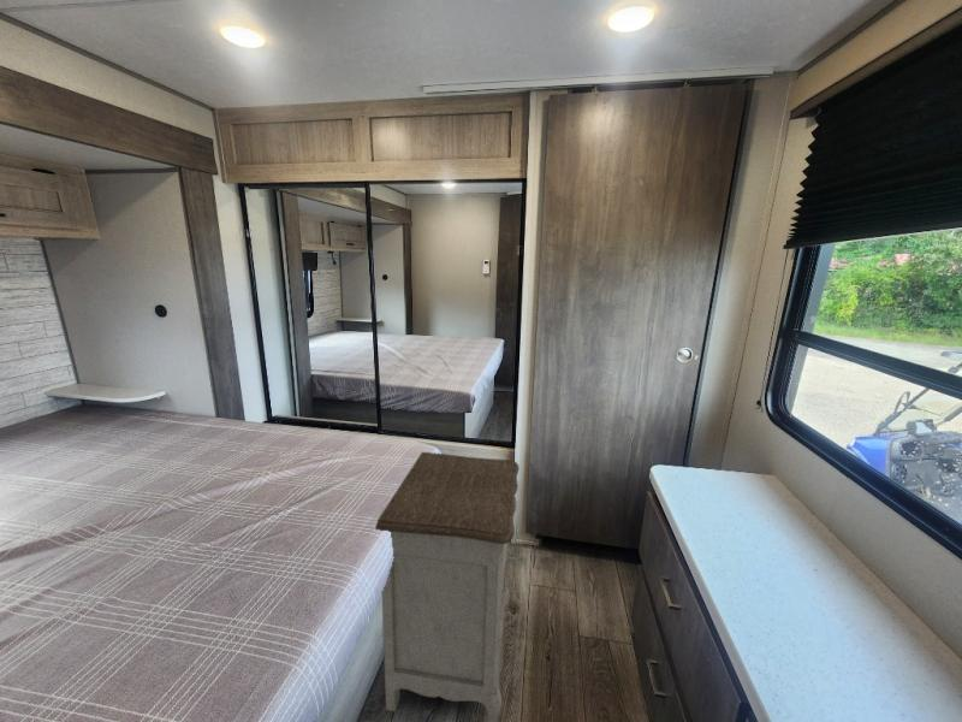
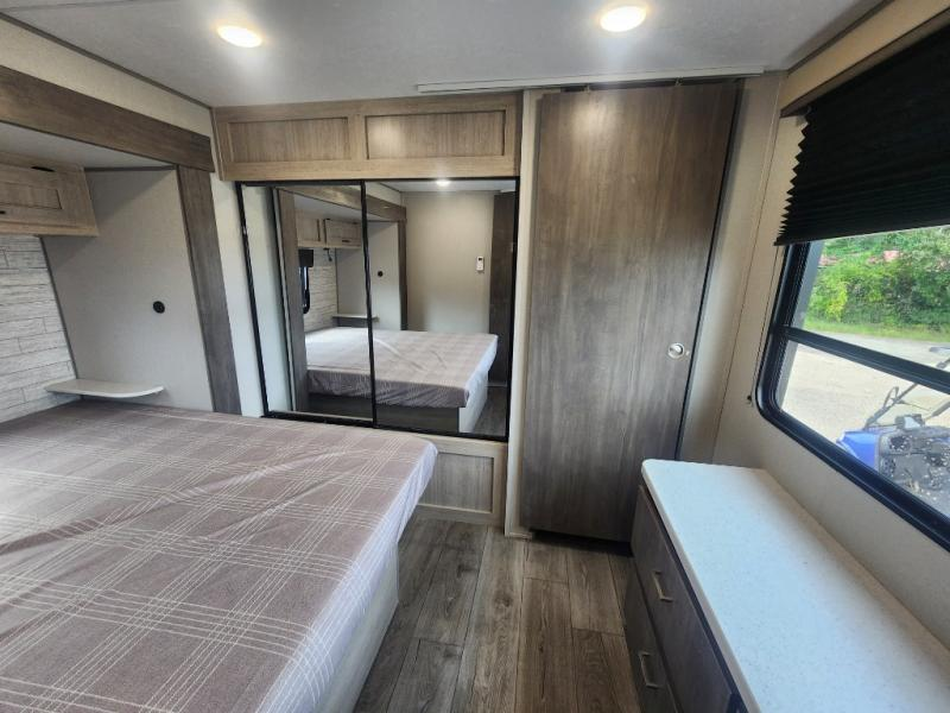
- nightstand (464, 576)
